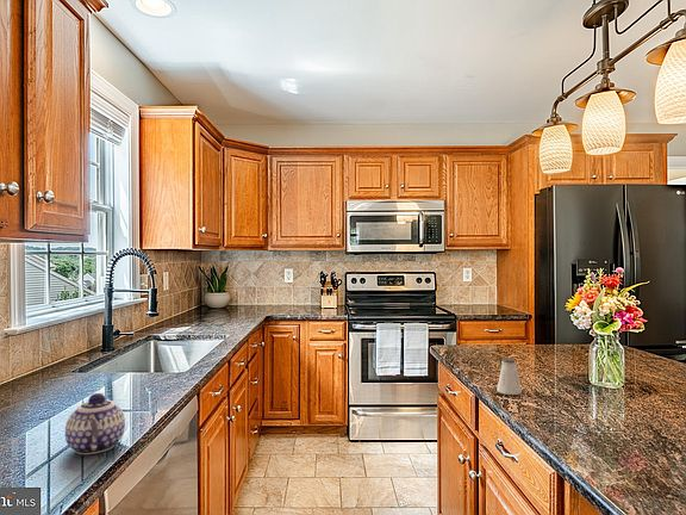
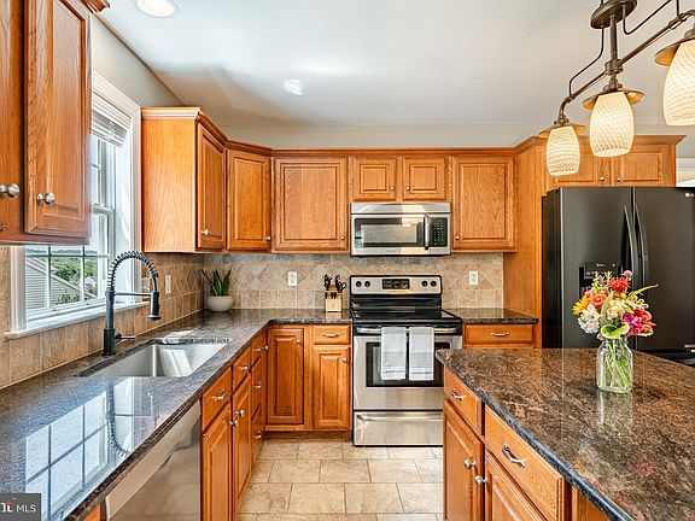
- saltshaker (509, 374)
- teapot (95, 420)
